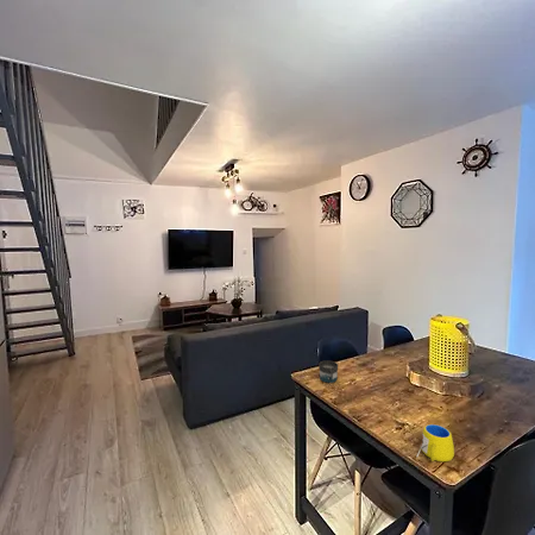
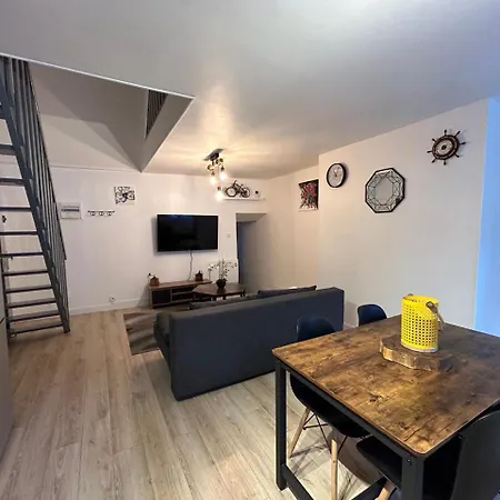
- mug (329, 372)
- mug (435, 445)
